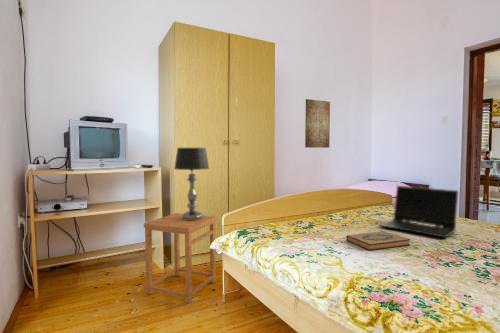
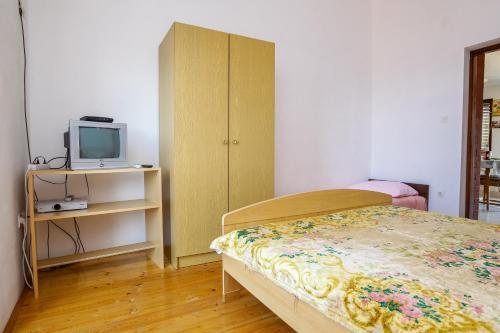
- wall art (317, 124)
- laptop computer (418, 209)
- table lamp (191, 183)
- side table (179, 253)
- hardback book (377, 239)
